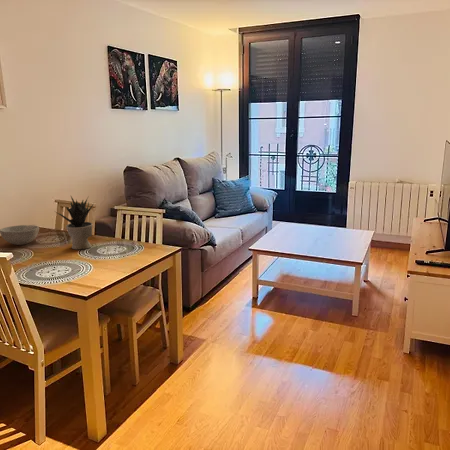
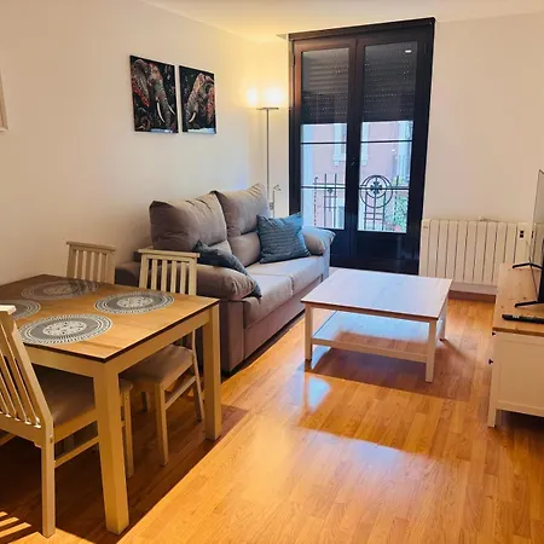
- potted plant (81, 221)
- bowl (20, 235)
